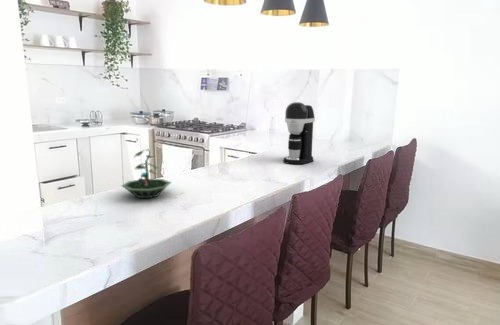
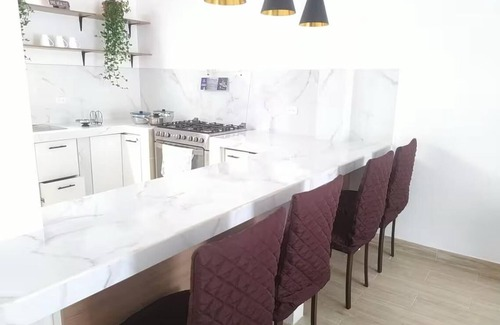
- terrarium (146, 159)
- coffee maker (299, 132)
